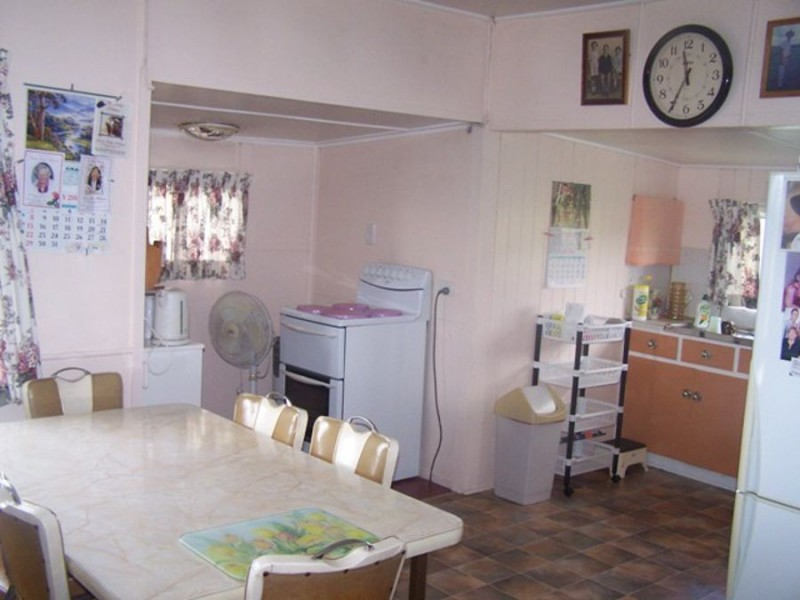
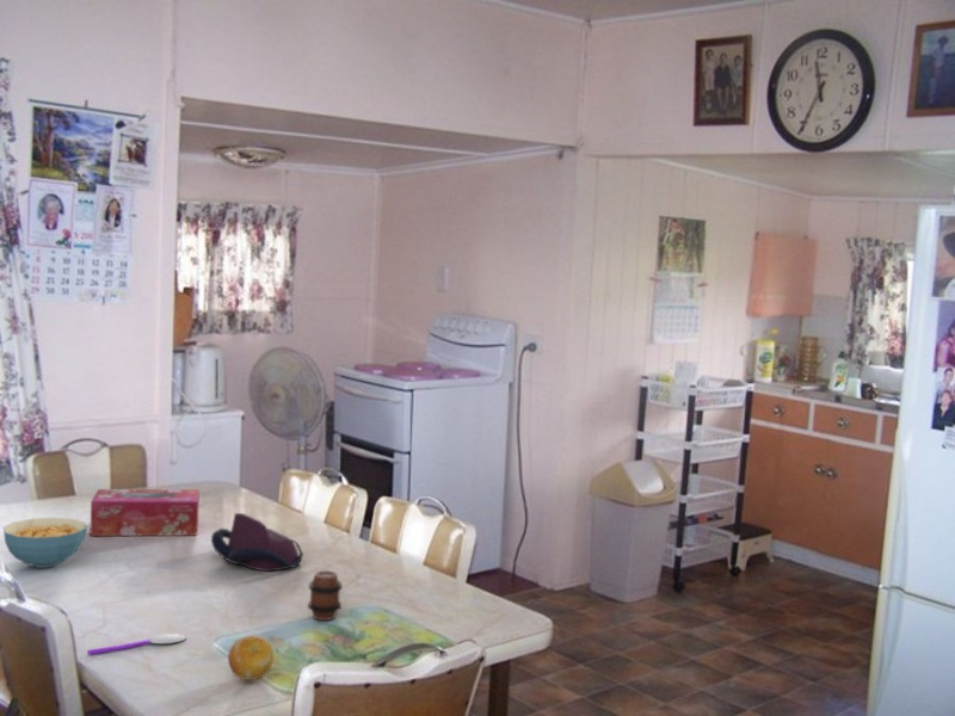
+ spoon (137, 642)
+ fruit (251, 658)
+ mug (255, 537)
+ cereal bowl (44, 545)
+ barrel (325, 595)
+ tissue box (146, 512)
